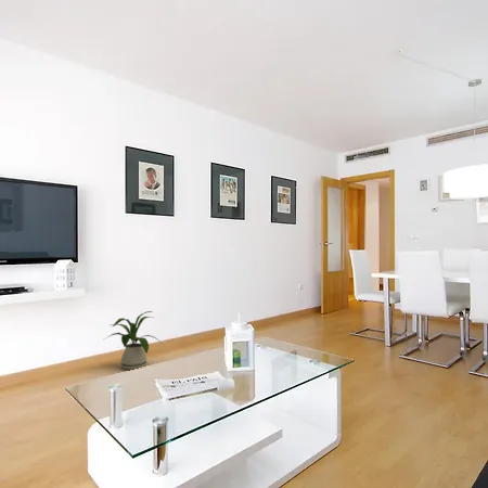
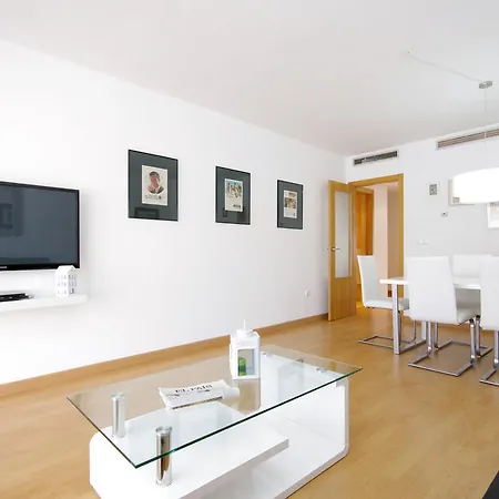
- house plant (132, 336)
